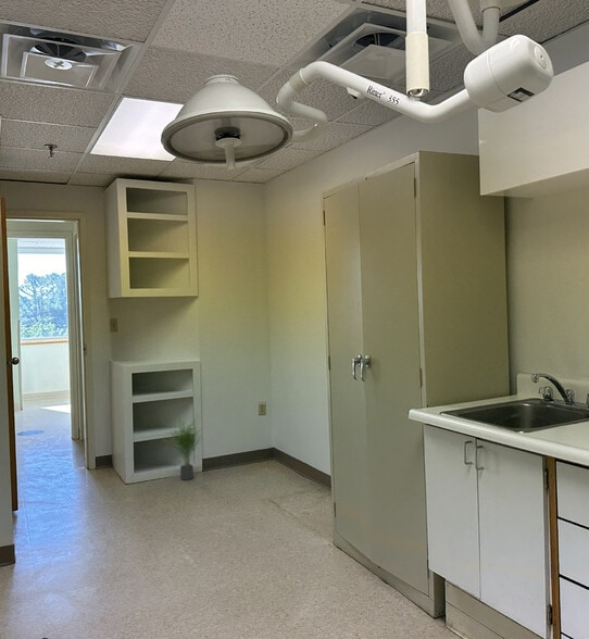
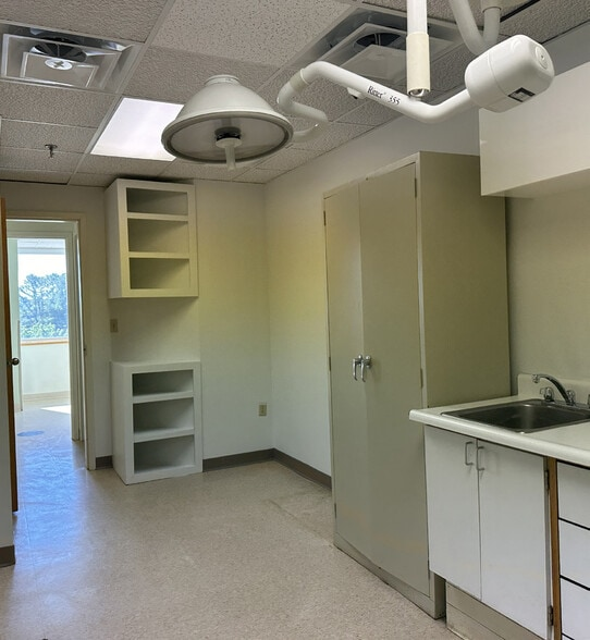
- potted plant (183, 447)
